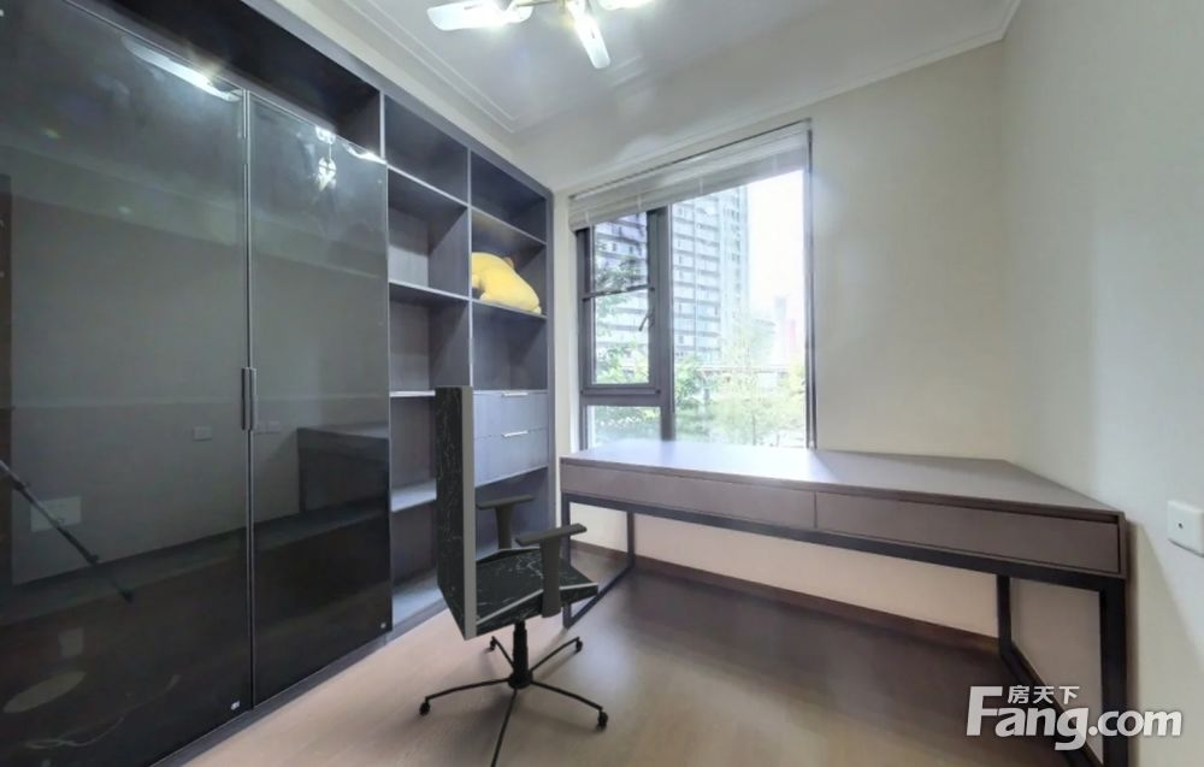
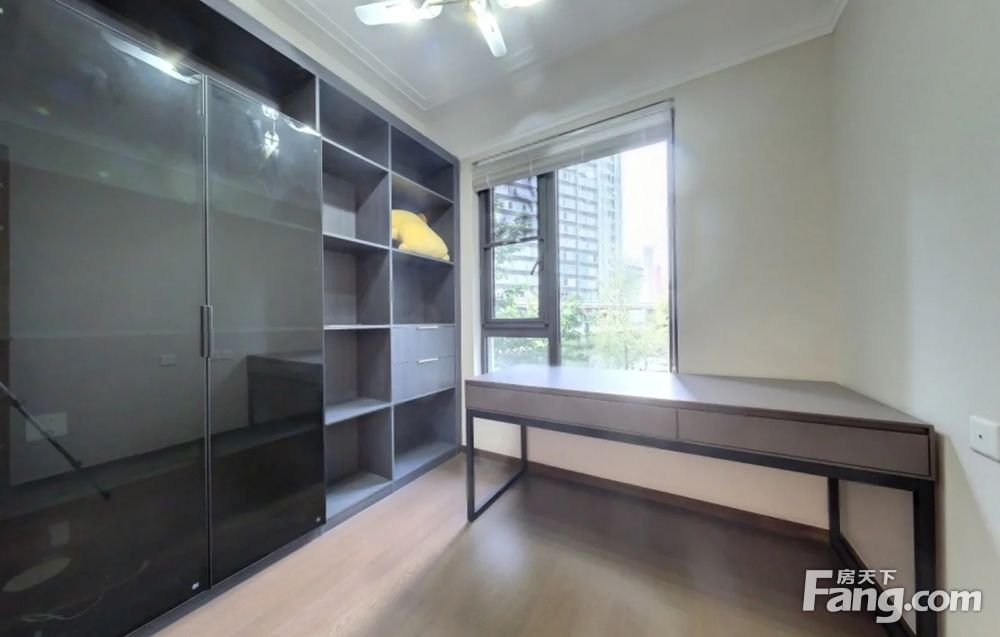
- office chair (515, 538)
